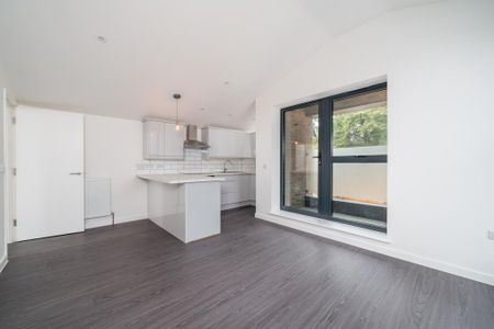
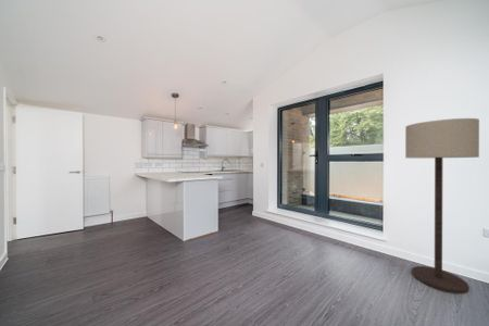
+ floor lamp (438, 202)
